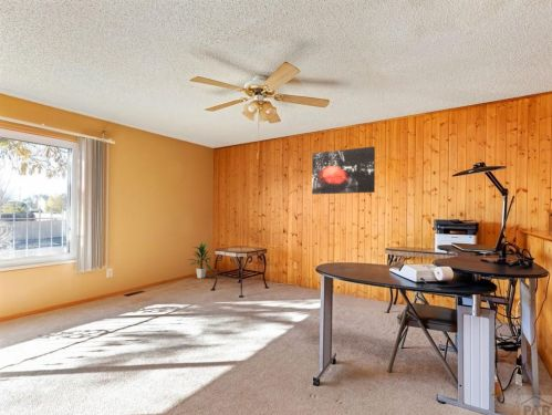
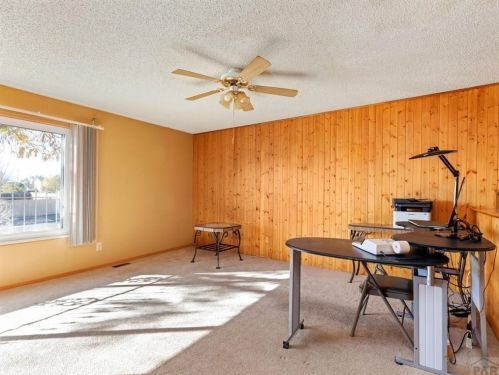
- wall art (341, 172)
- indoor plant (201, 259)
